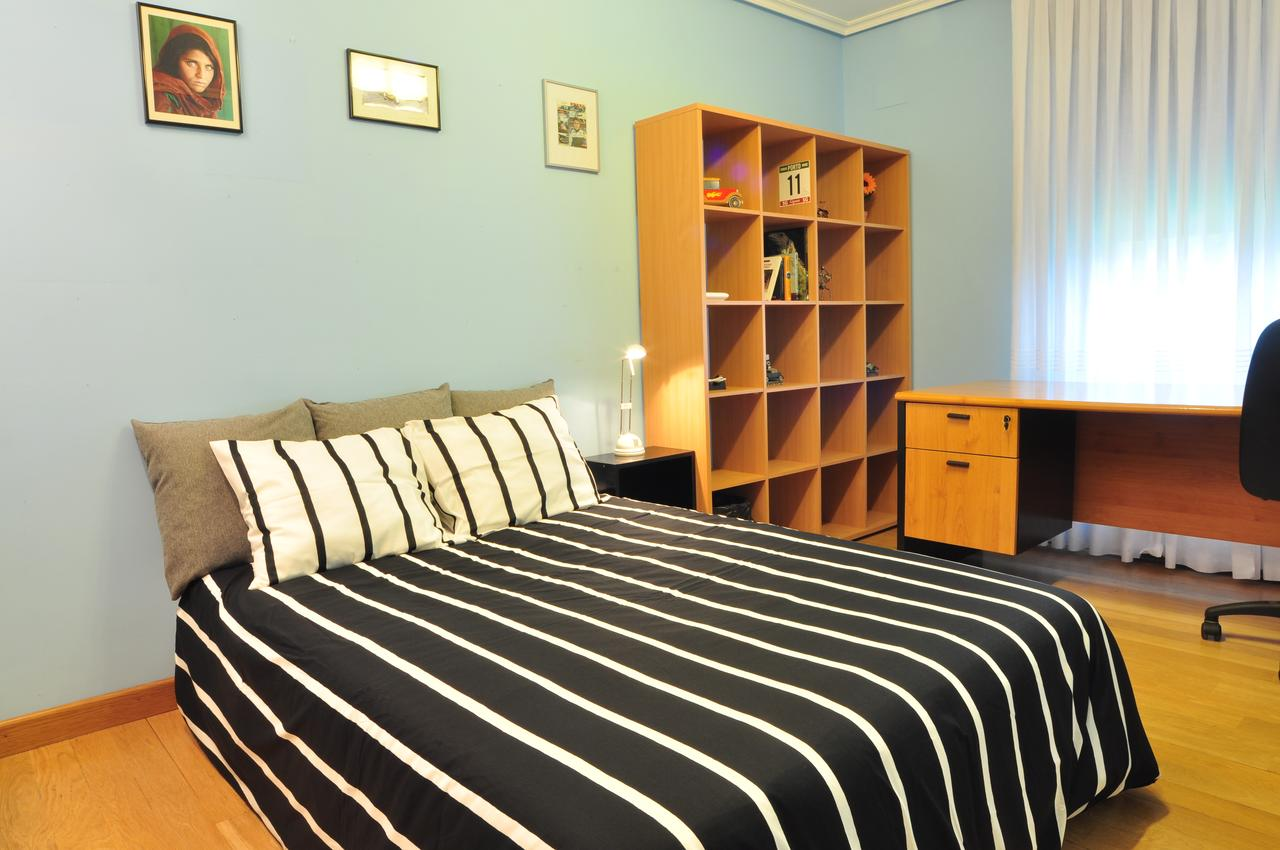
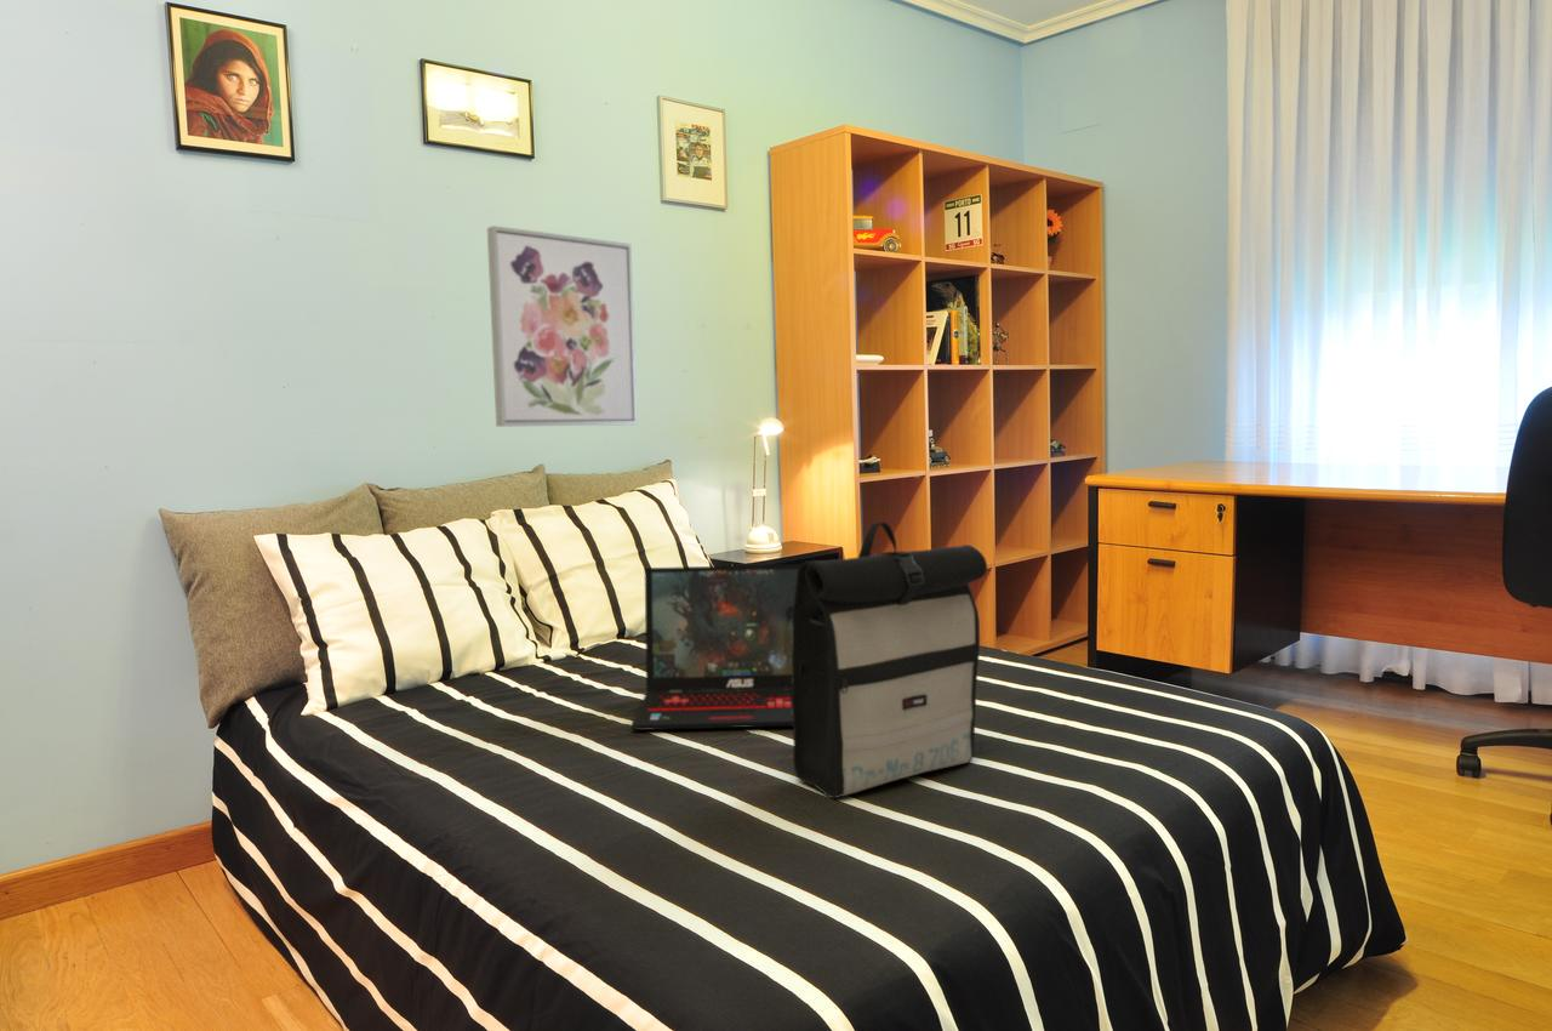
+ wall art (566, 331)
+ laptop (736, 642)
+ backpack (886, 650)
